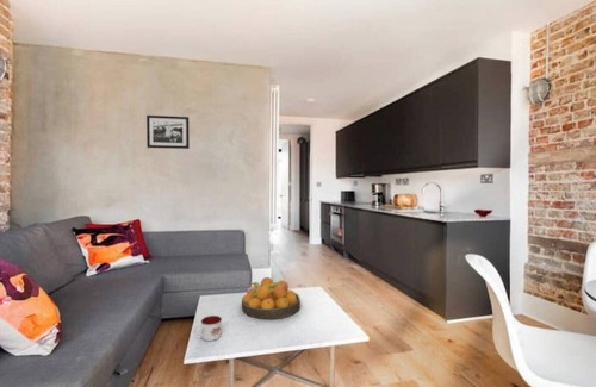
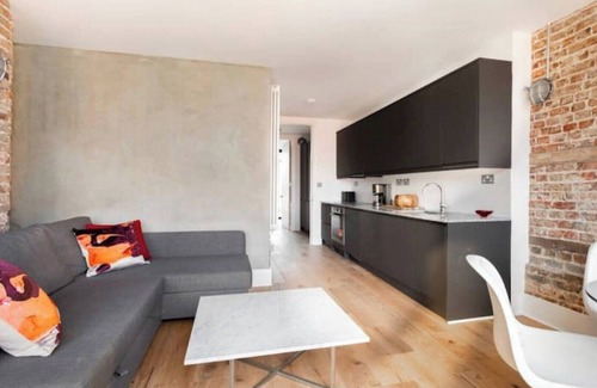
- fruit bowl (271, 294)
- picture frame (168, 132)
- mug (209, 329)
